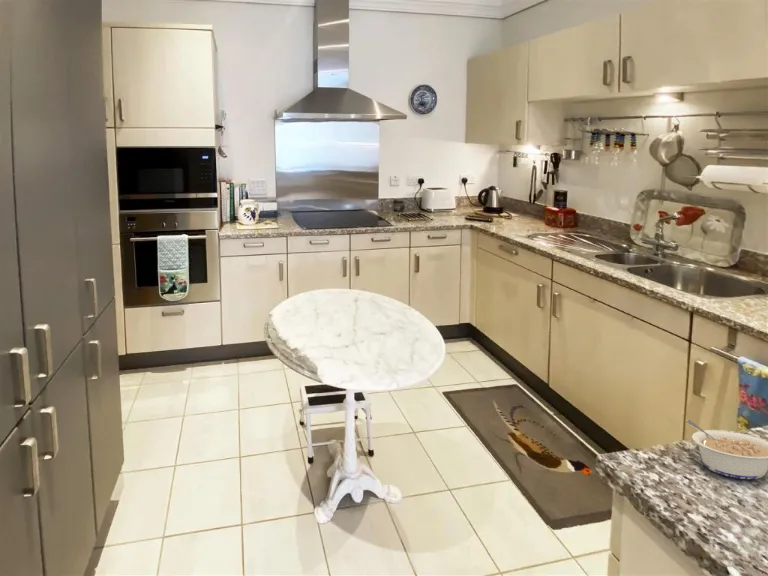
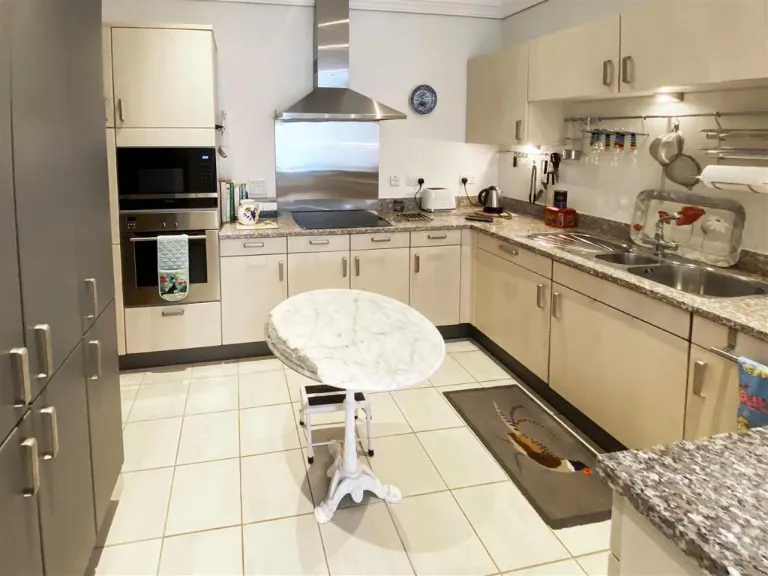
- legume (730, 452)
